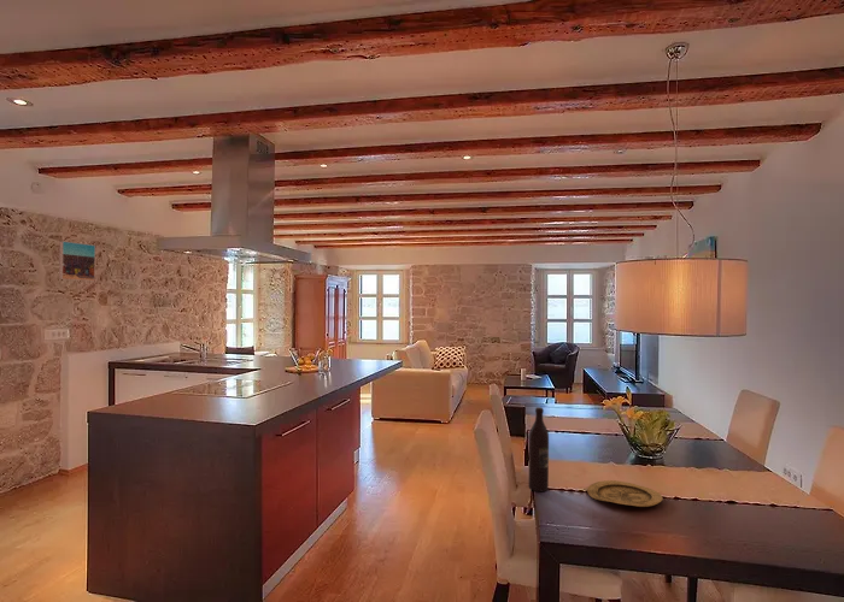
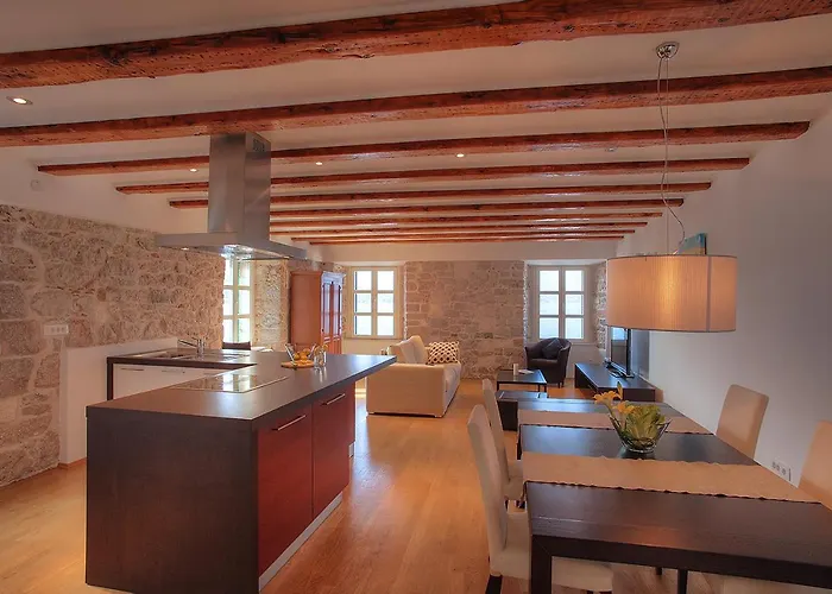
- wine bottle (538, 448)
- plate (623, 494)
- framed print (77, 261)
